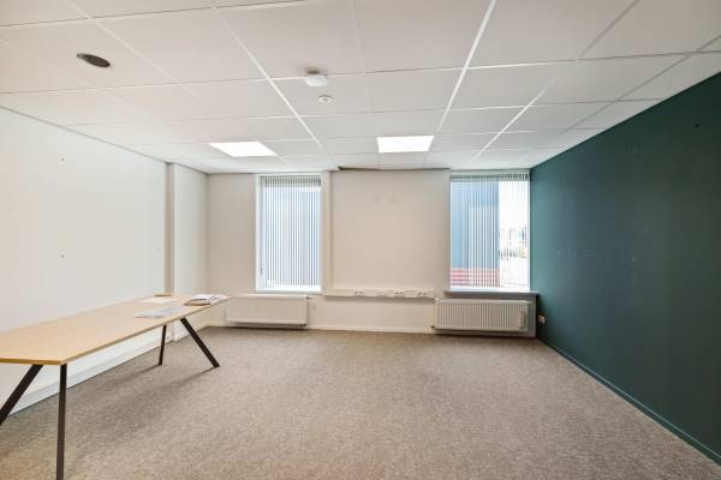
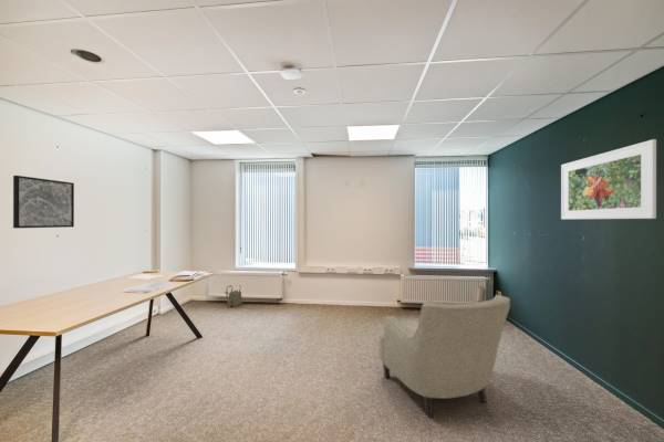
+ wall art (45, 203)
+ chair (442, 341)
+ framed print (600, 186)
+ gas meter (234, 295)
